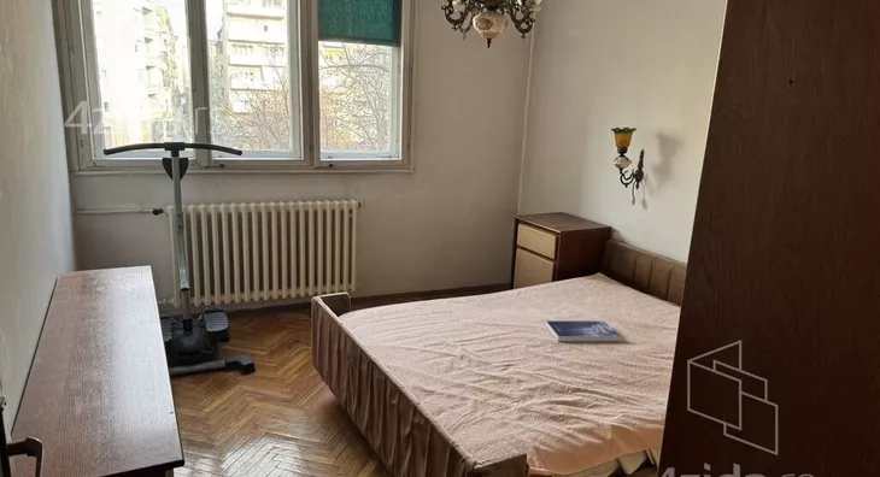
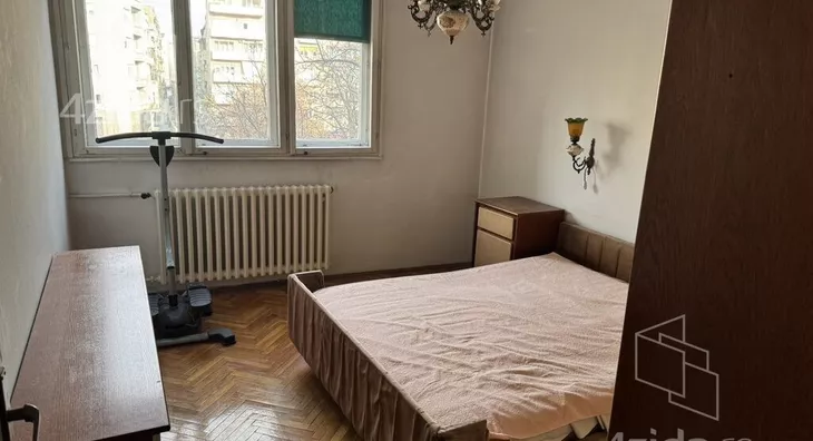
- book (581, 330)
